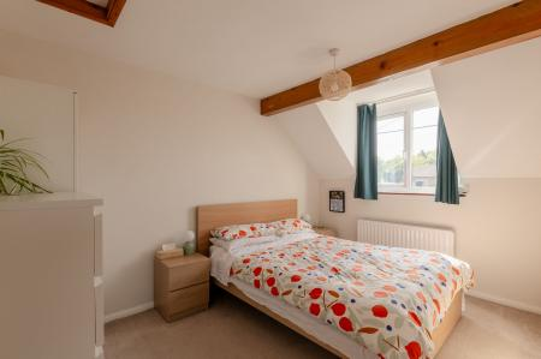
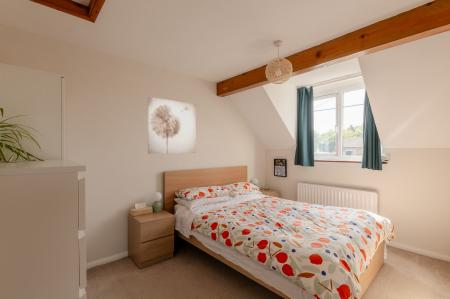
+ wall art (173, 127)
